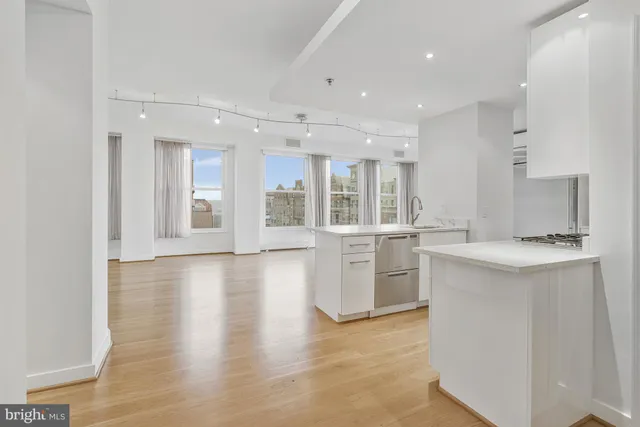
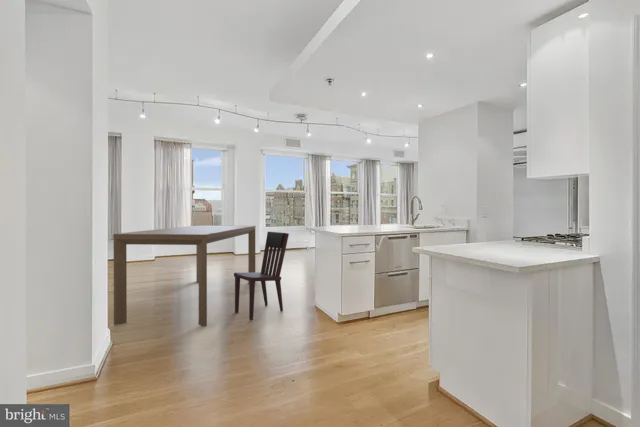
+ dining table (200, 264)
+ dining chair (261, 272)
